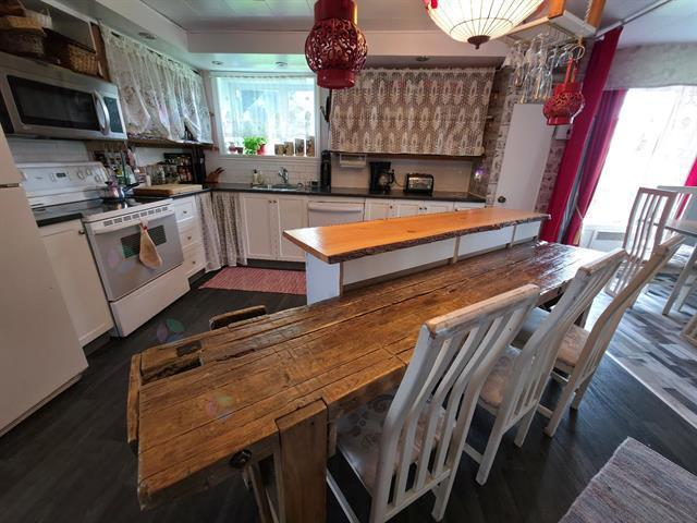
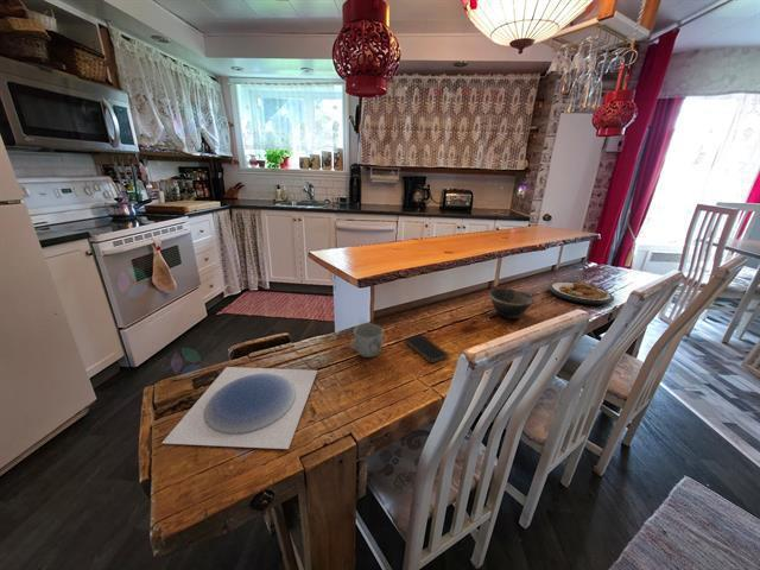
+ bowl (509, 304)
+ smartphone (425, 347)
+ plate (251, 397)
+ plate (580, 290)
+ mug (365, 342)
